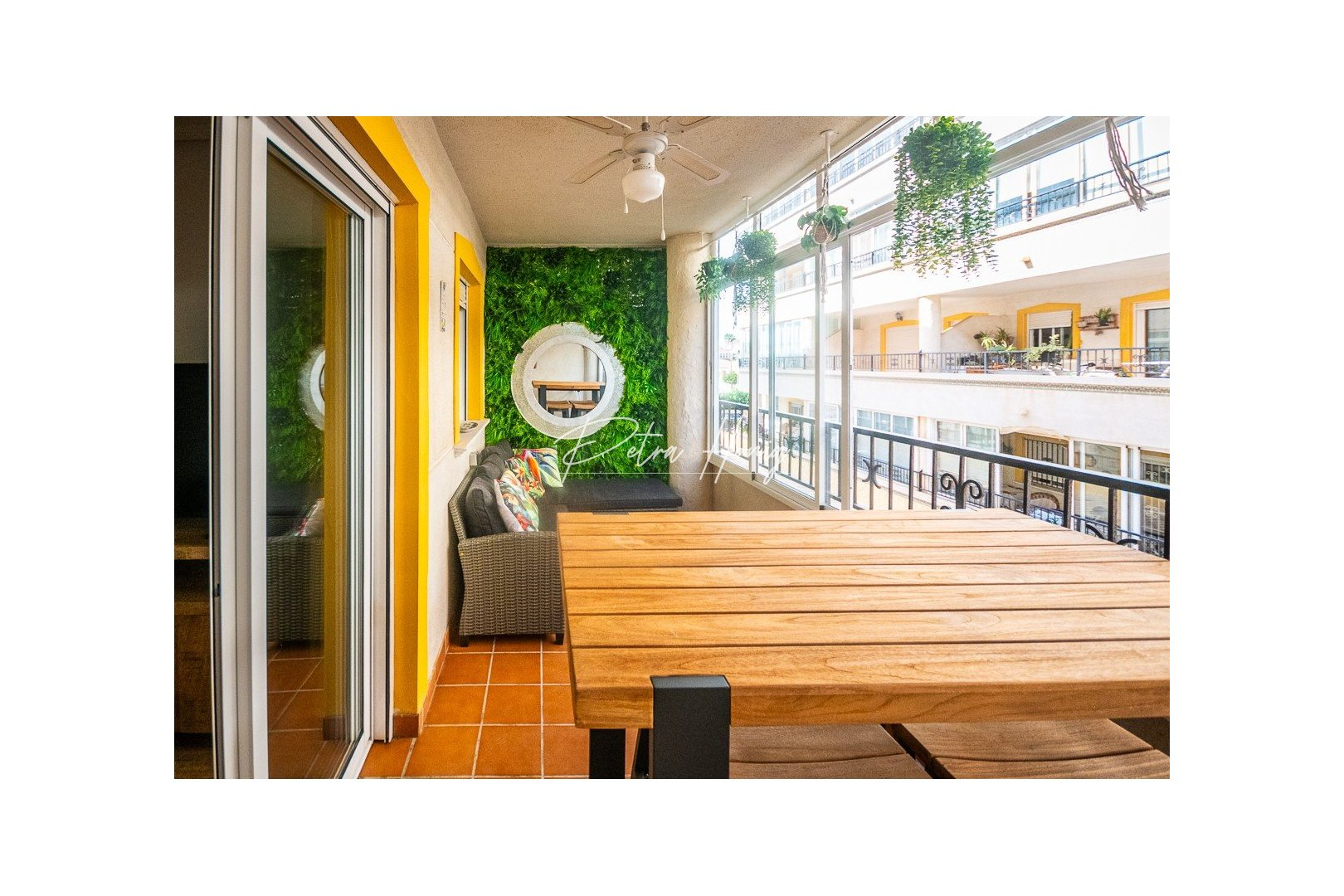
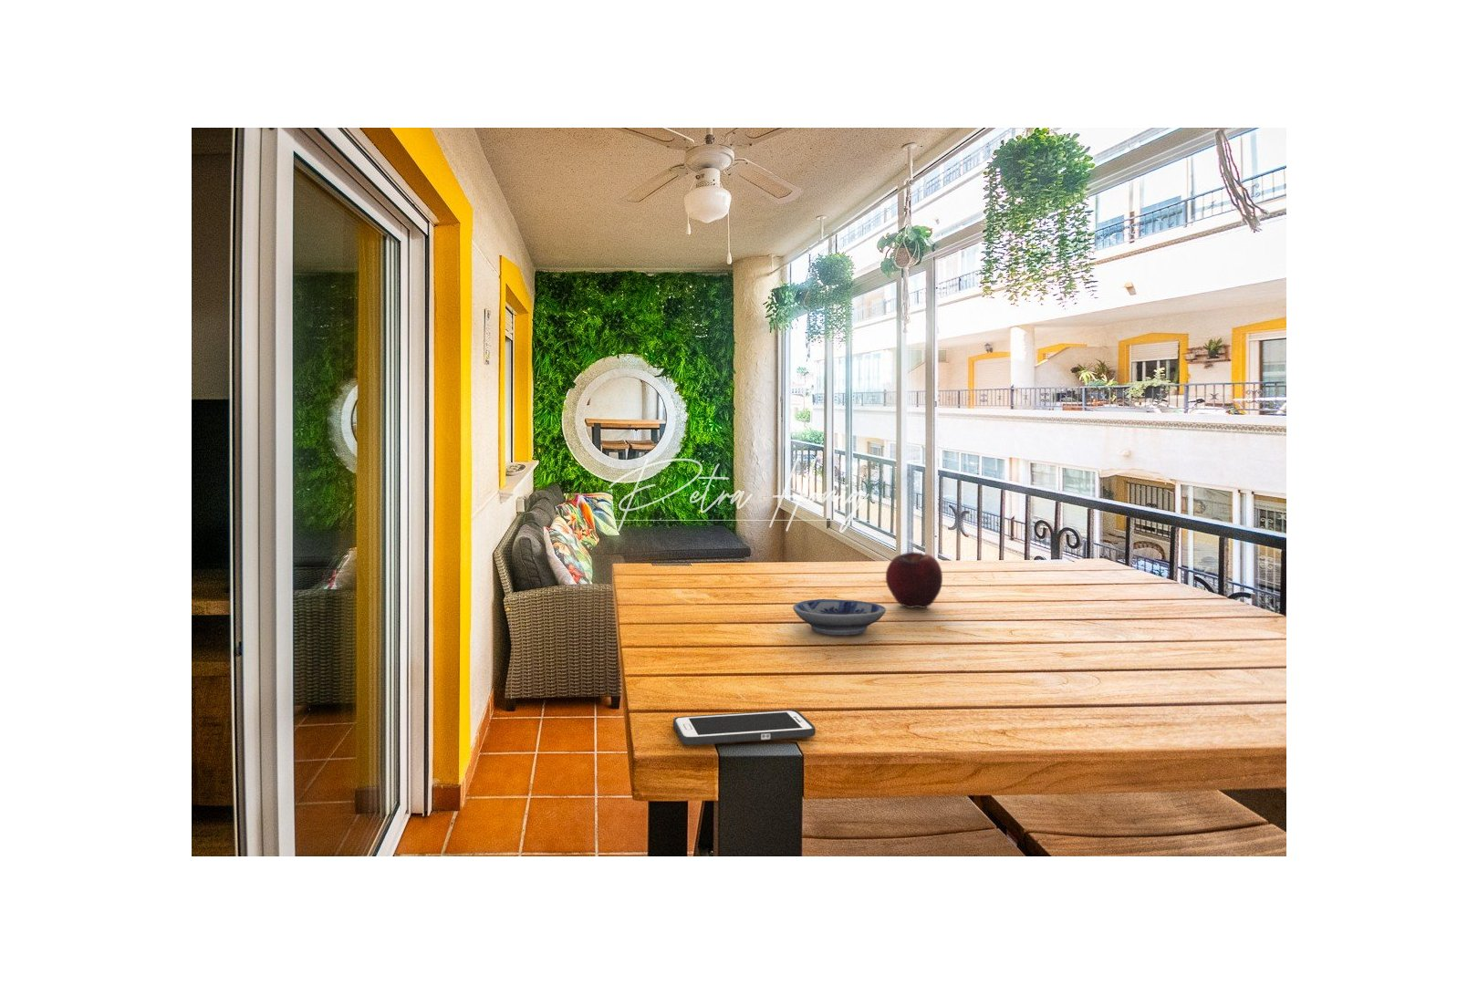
+ cell phone (742, 727)
+ bowl (838, 618)
+ fruit (913, 579)
